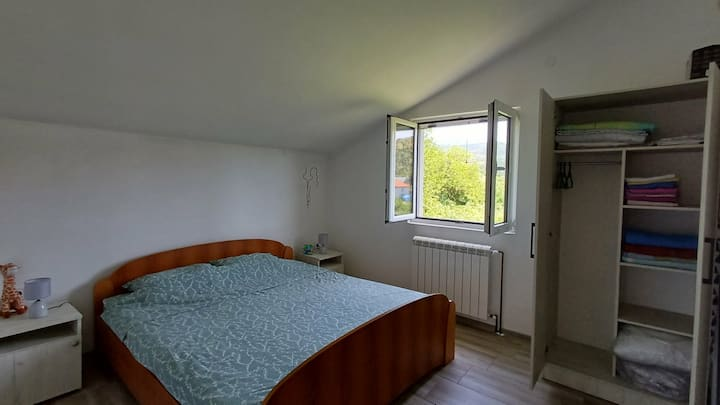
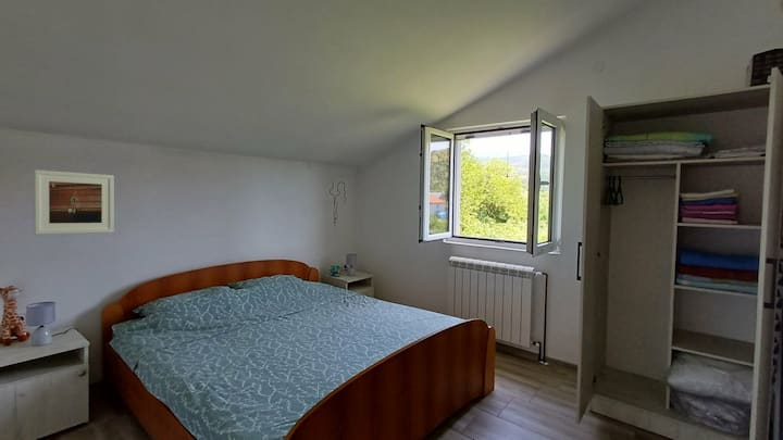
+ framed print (76, 202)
